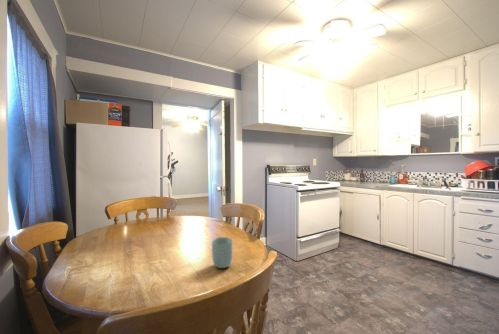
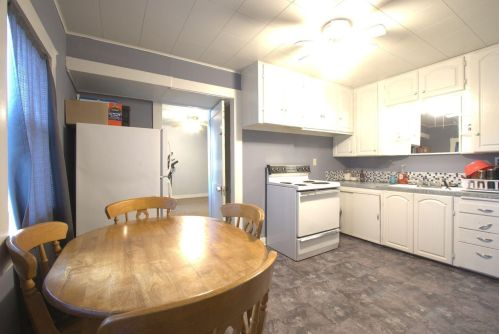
- cup (222, 253)
